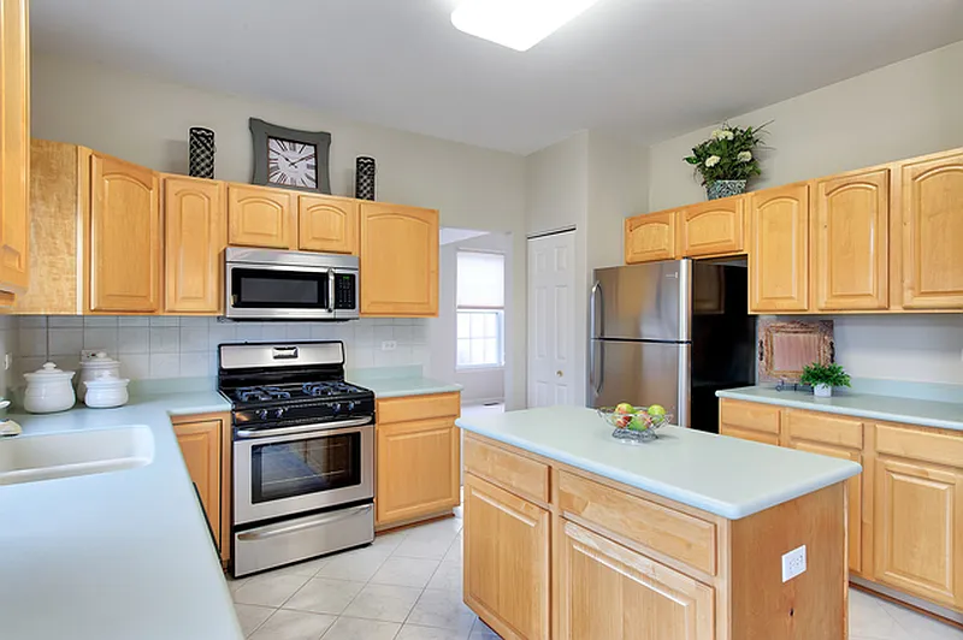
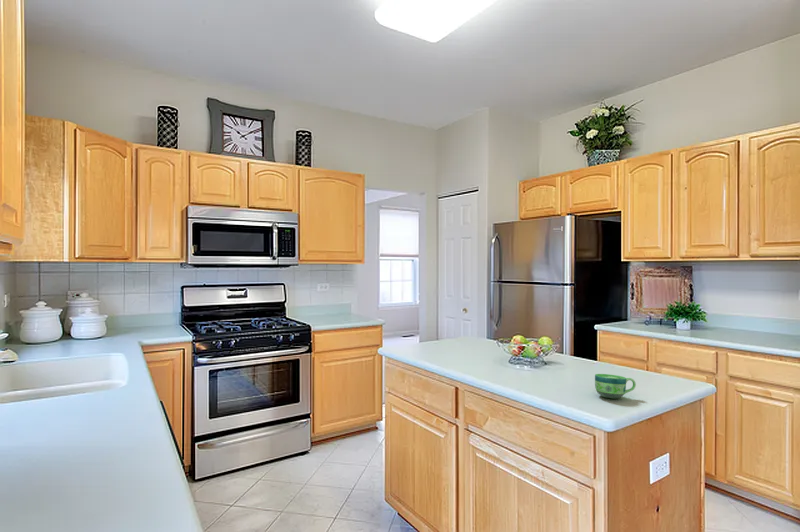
+ cup (614, 385)
